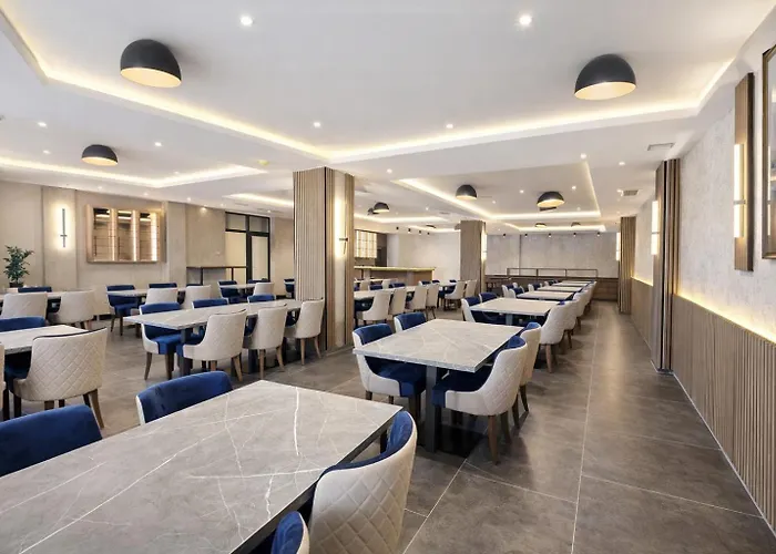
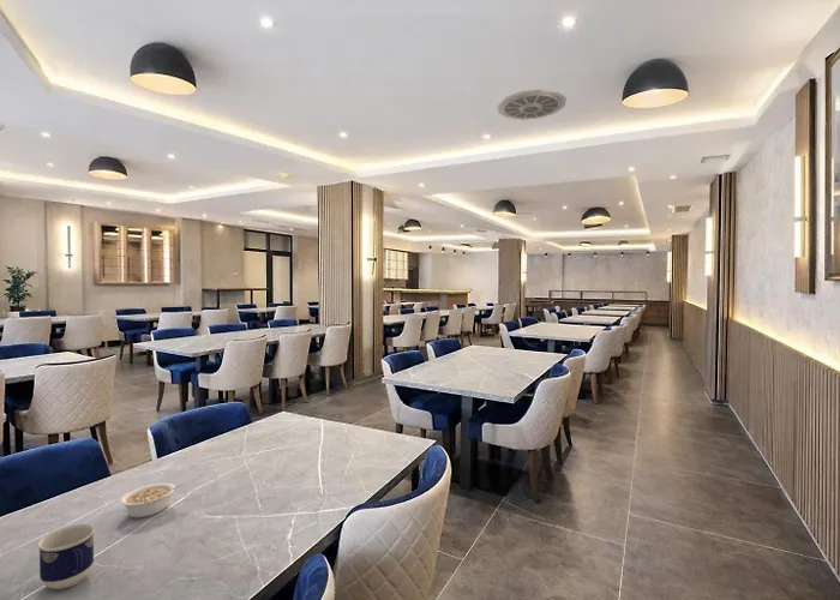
+ ceiling vent (530, 107)
+ cup (70, 560)
+ legume (150, 498)
